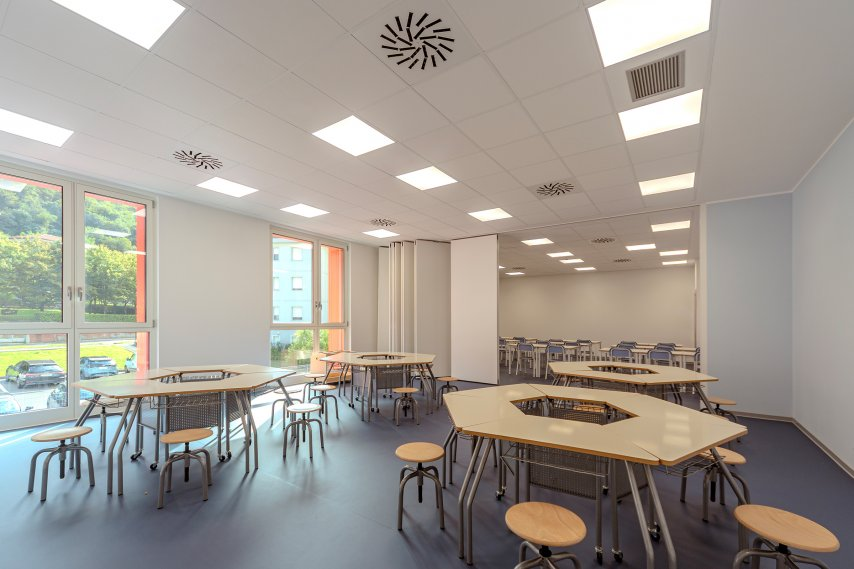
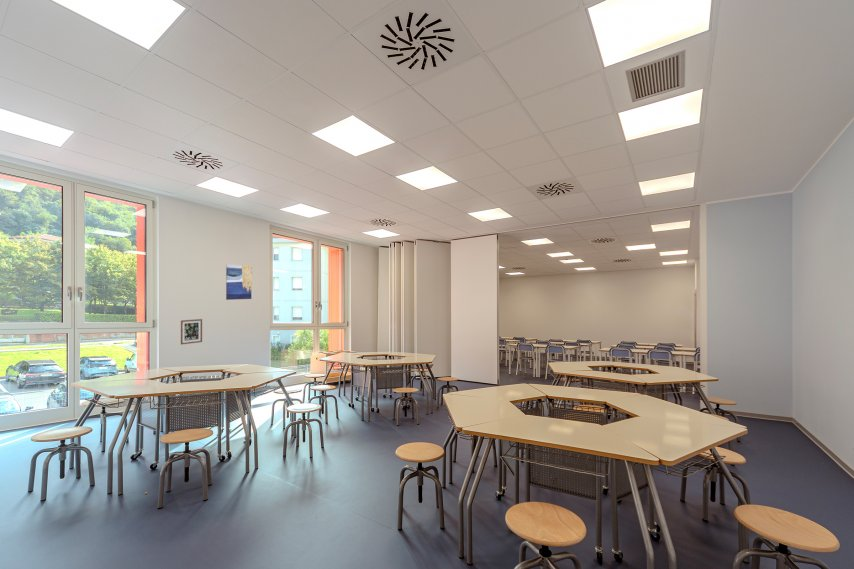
+ wall art (191, 331)
+ wall art (239, 282)
